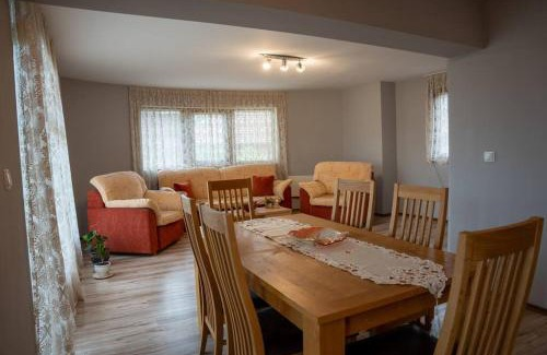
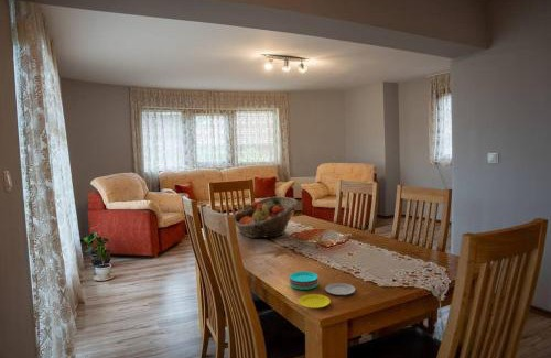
+ plate (325, 288)
+ fruit basket (263, 216)
